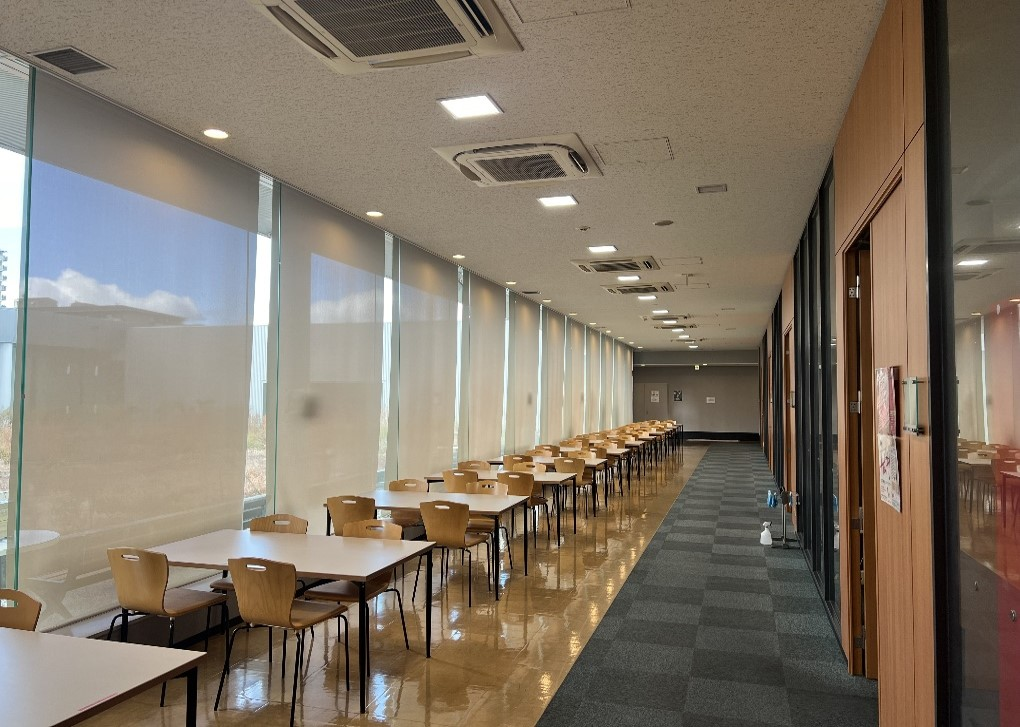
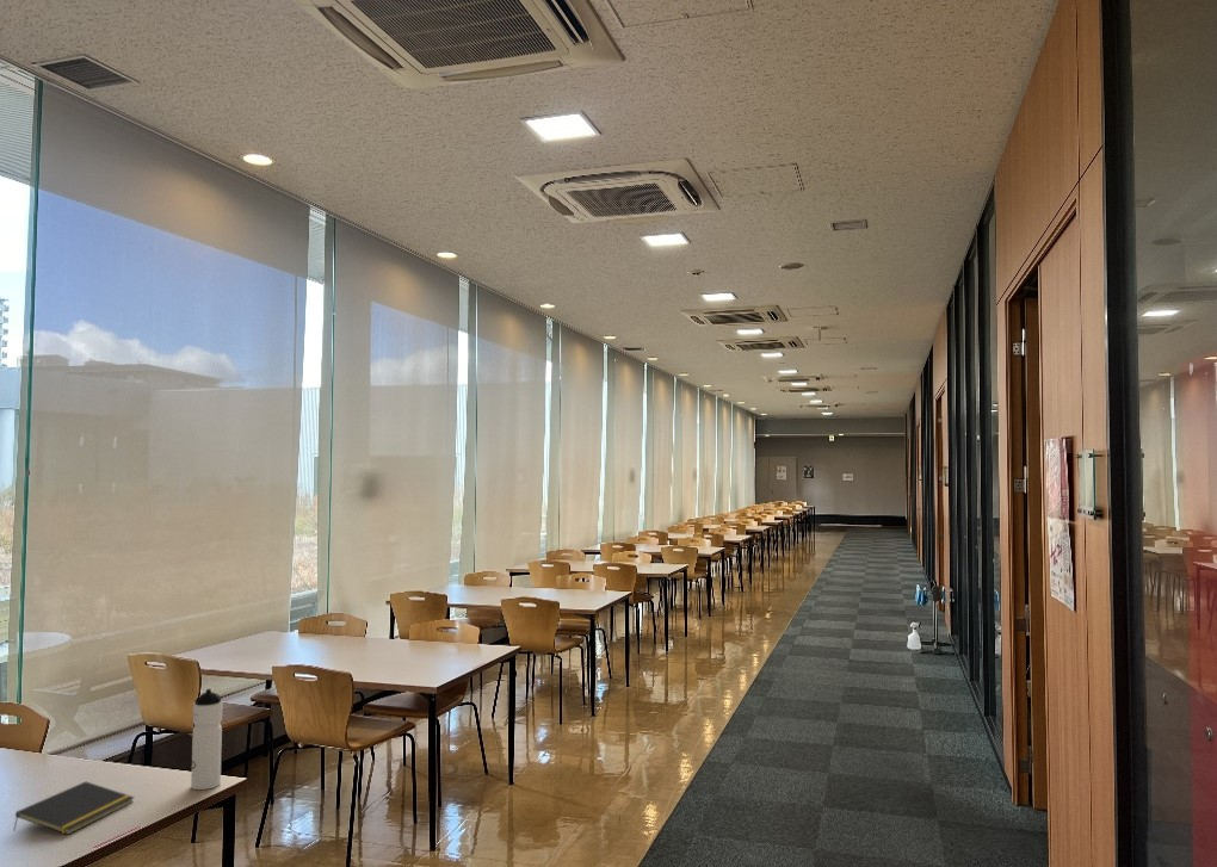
+ notepad (76, 806)
+ water bottle (206, 737)
